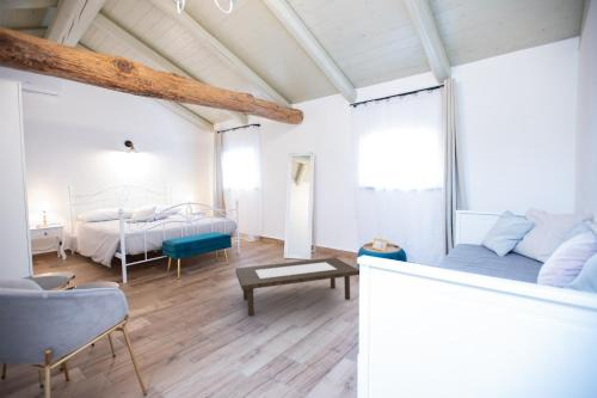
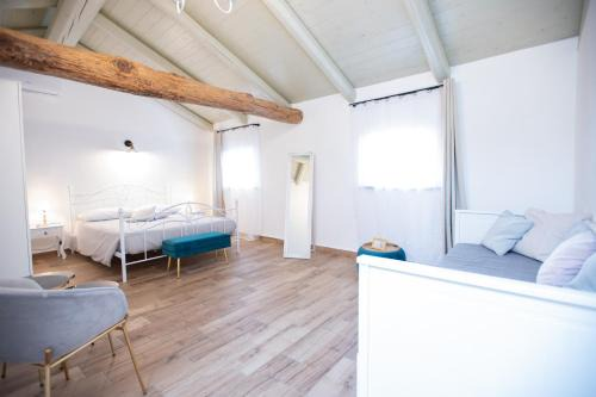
- coffee table (296, 282)
